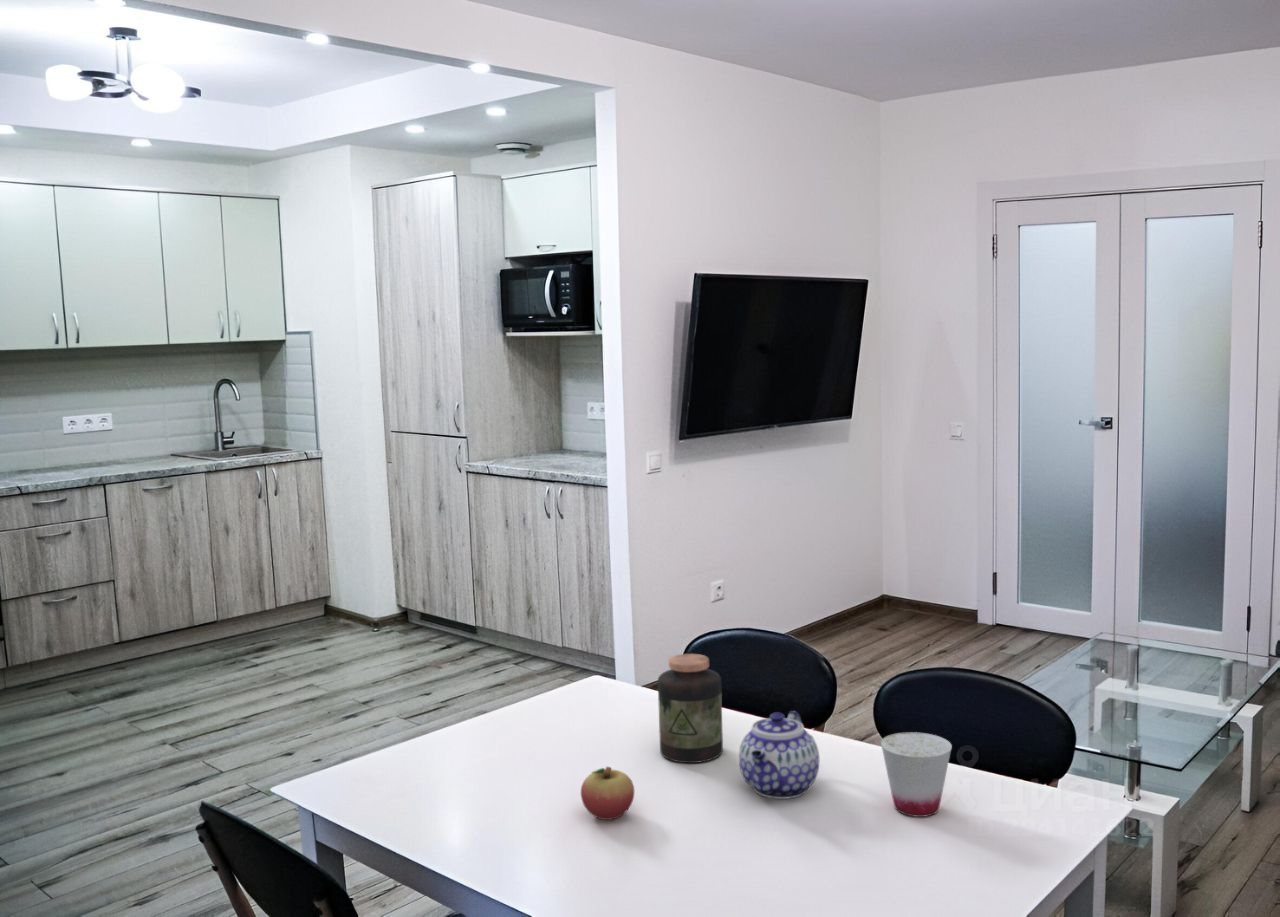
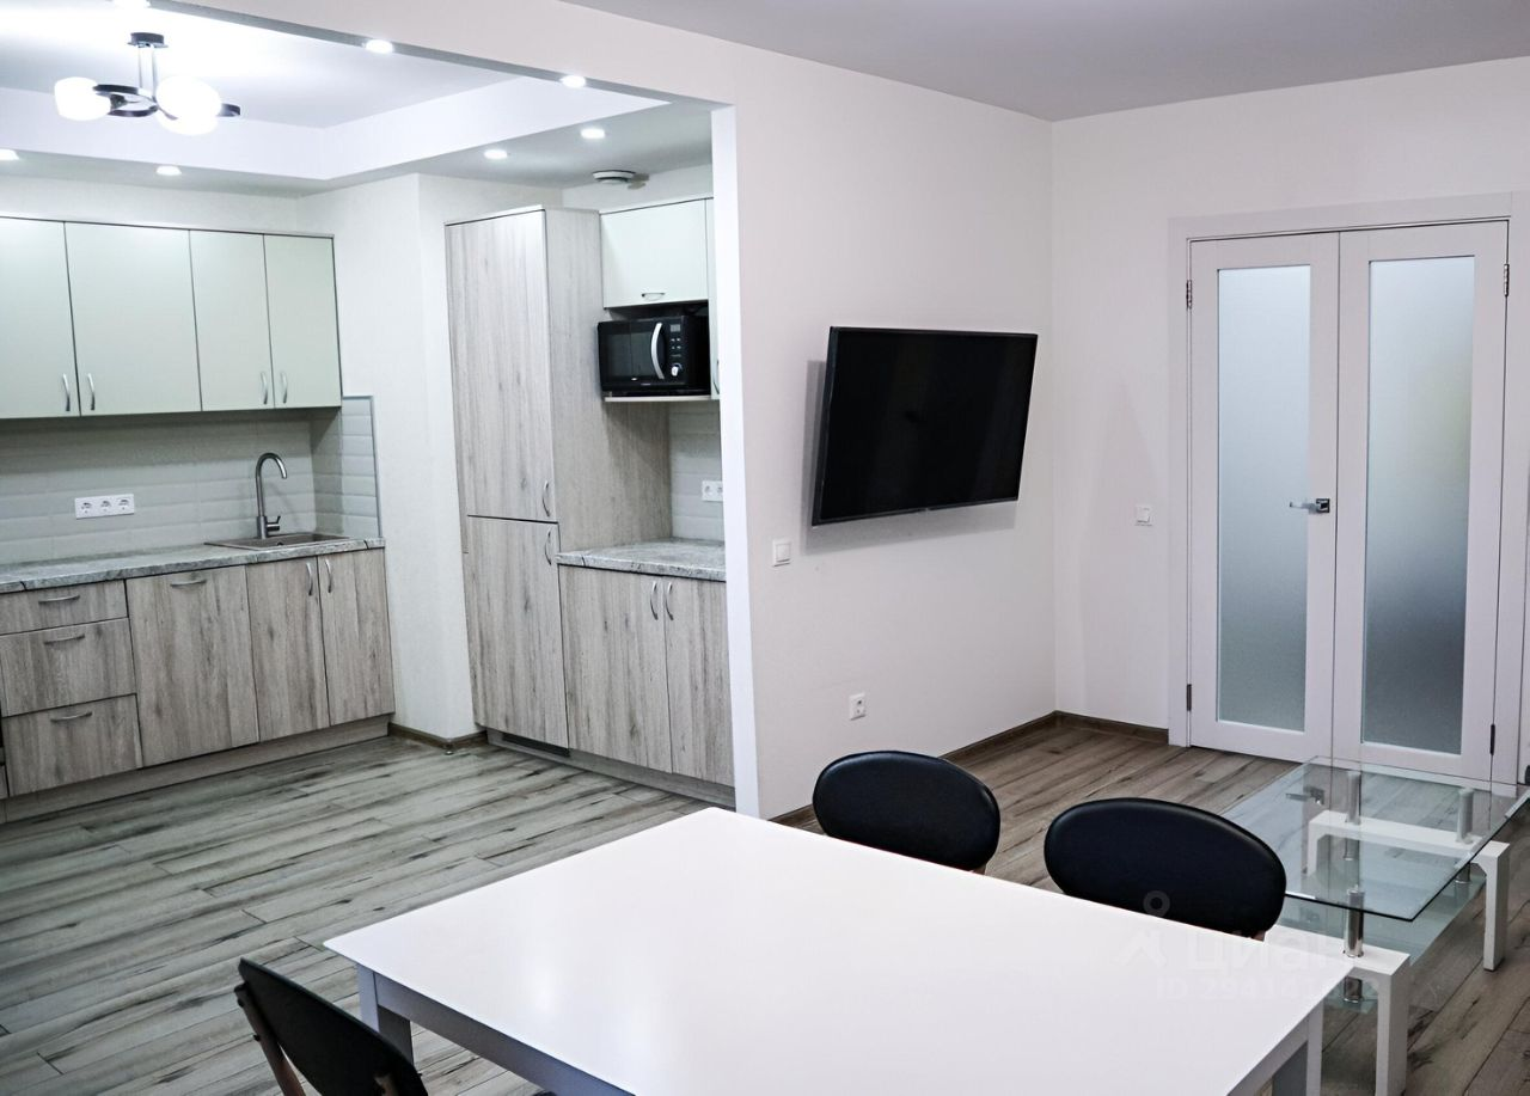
- fruit (607, 788)
- teapot (778, 750)
- jar (690, 705)
- cup (916, 776)
